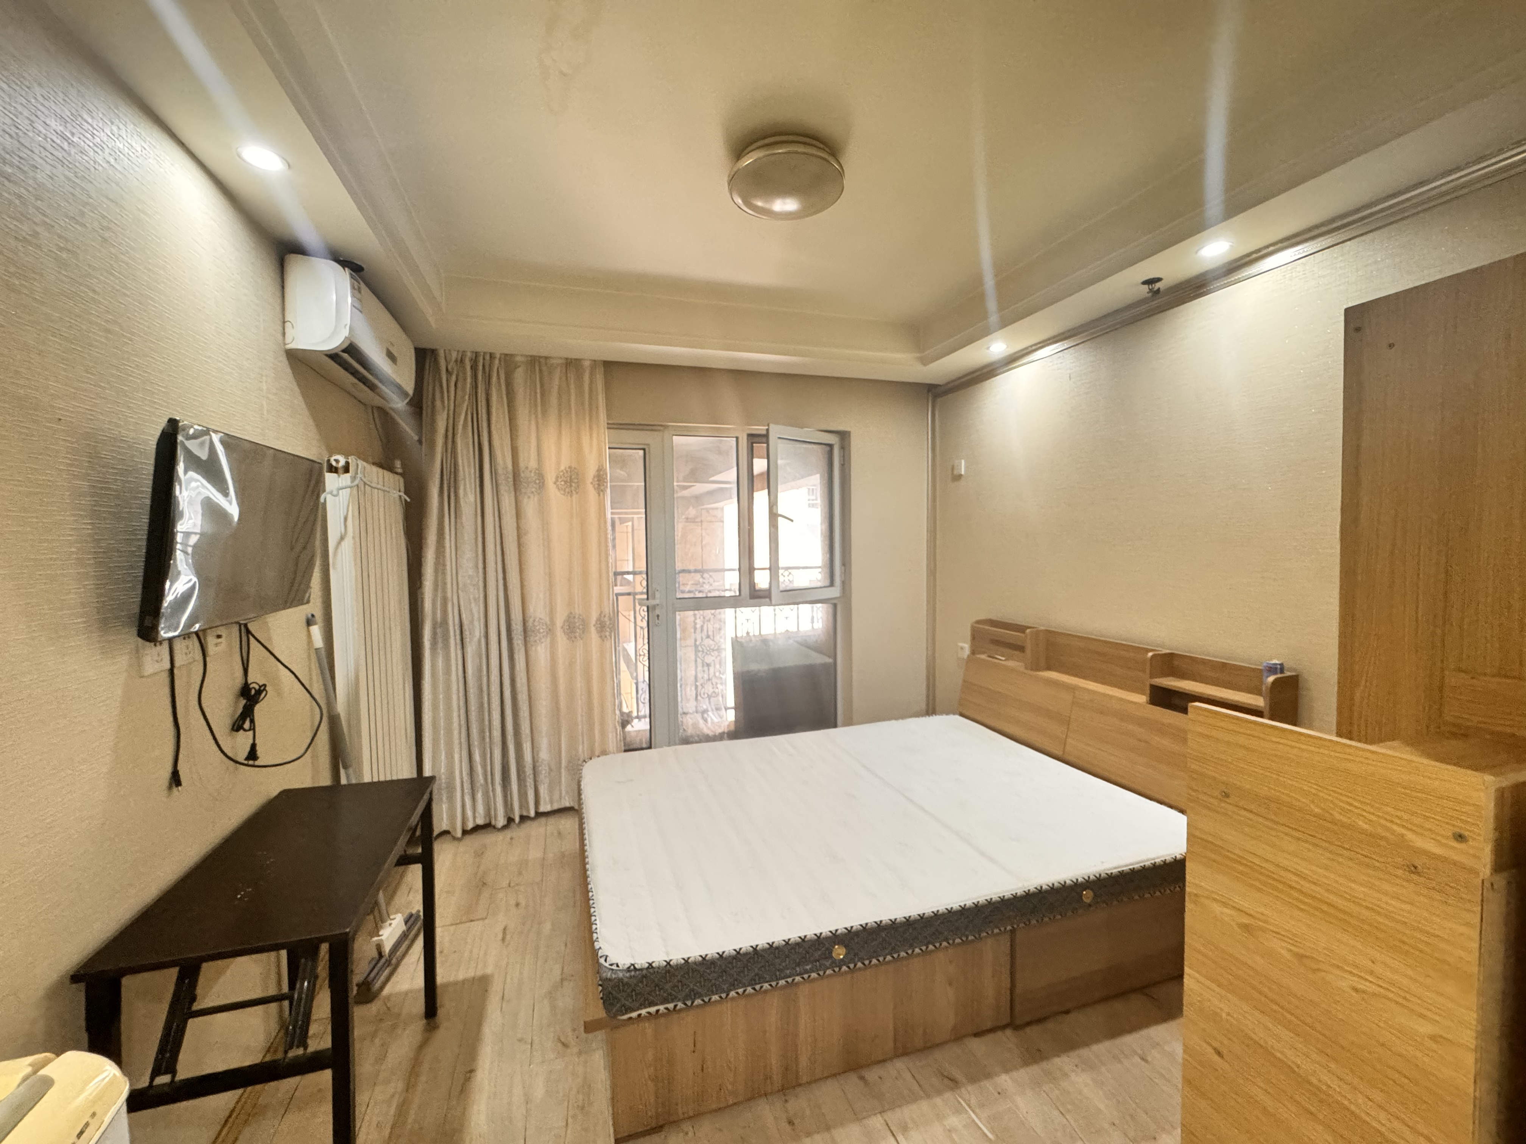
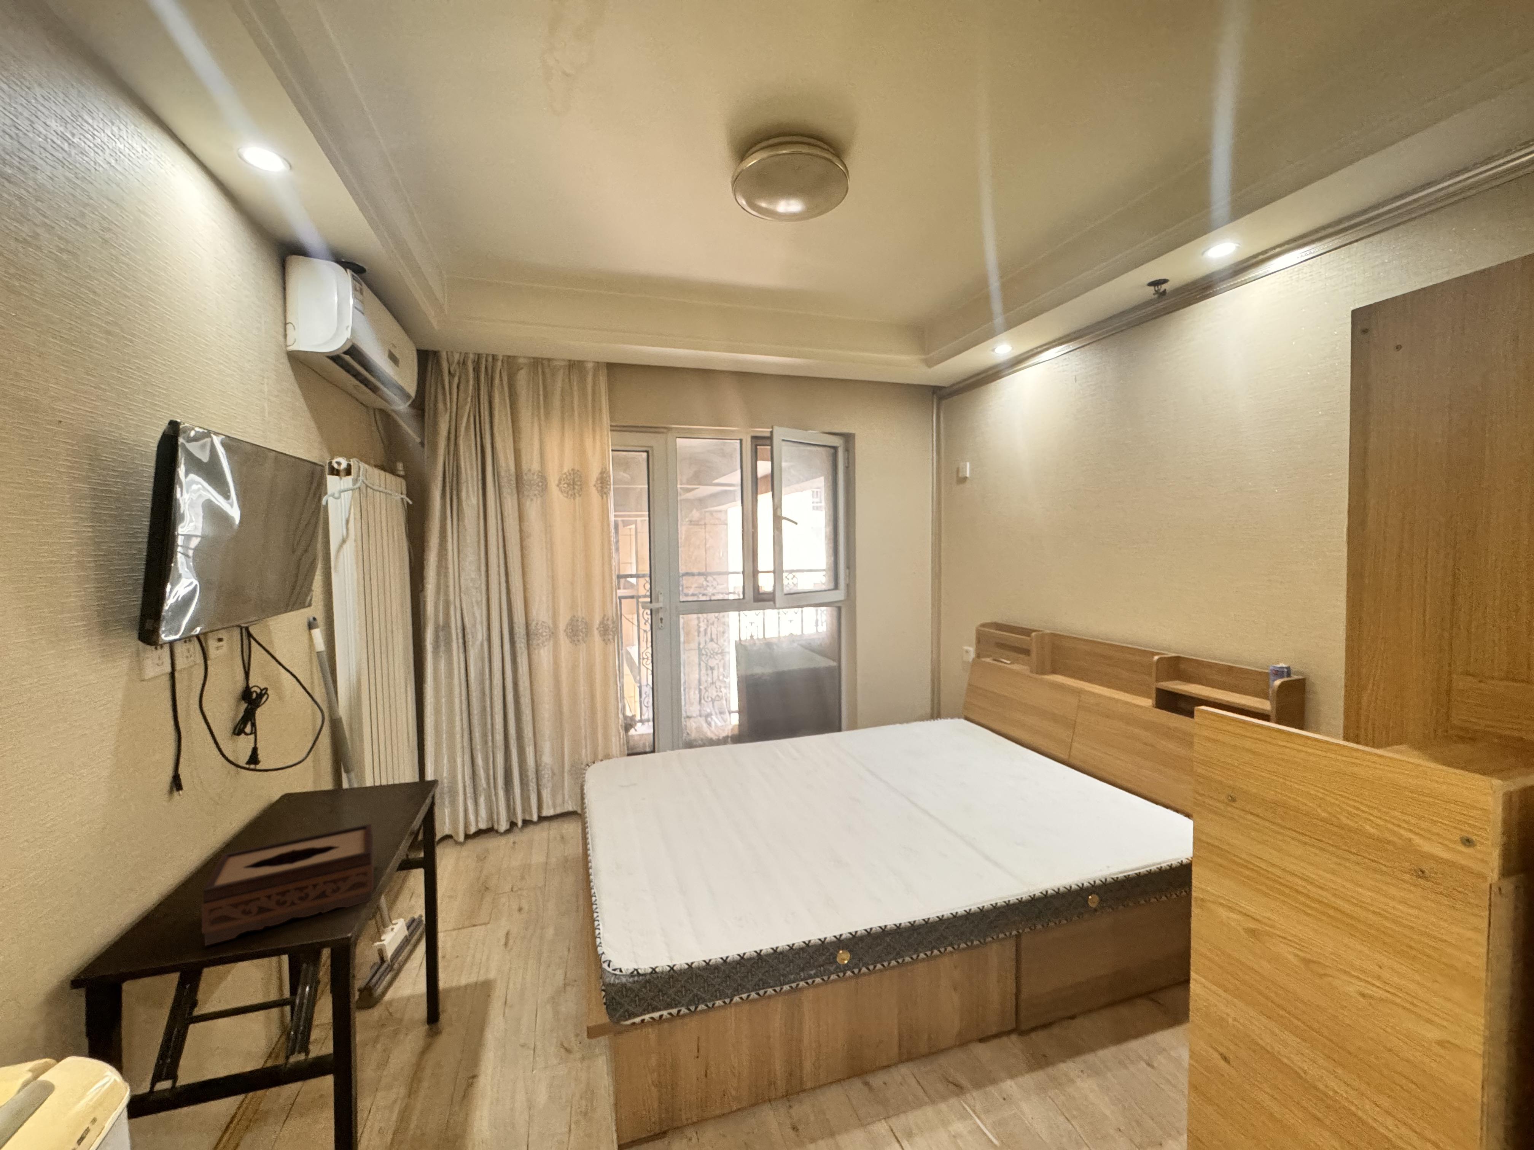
+ tissue box (297, 878)
